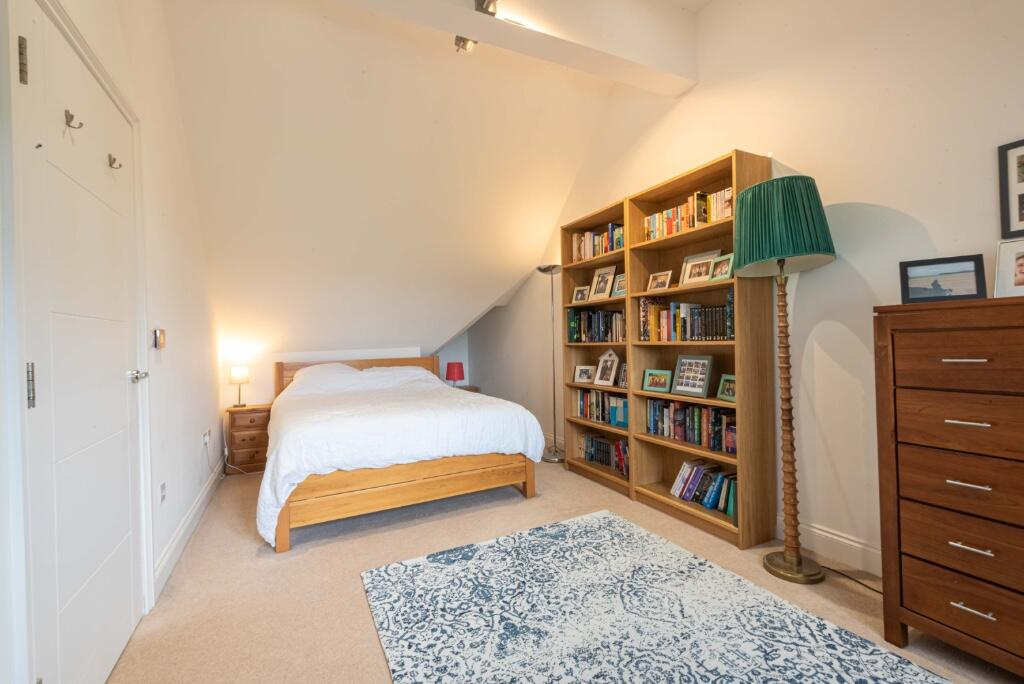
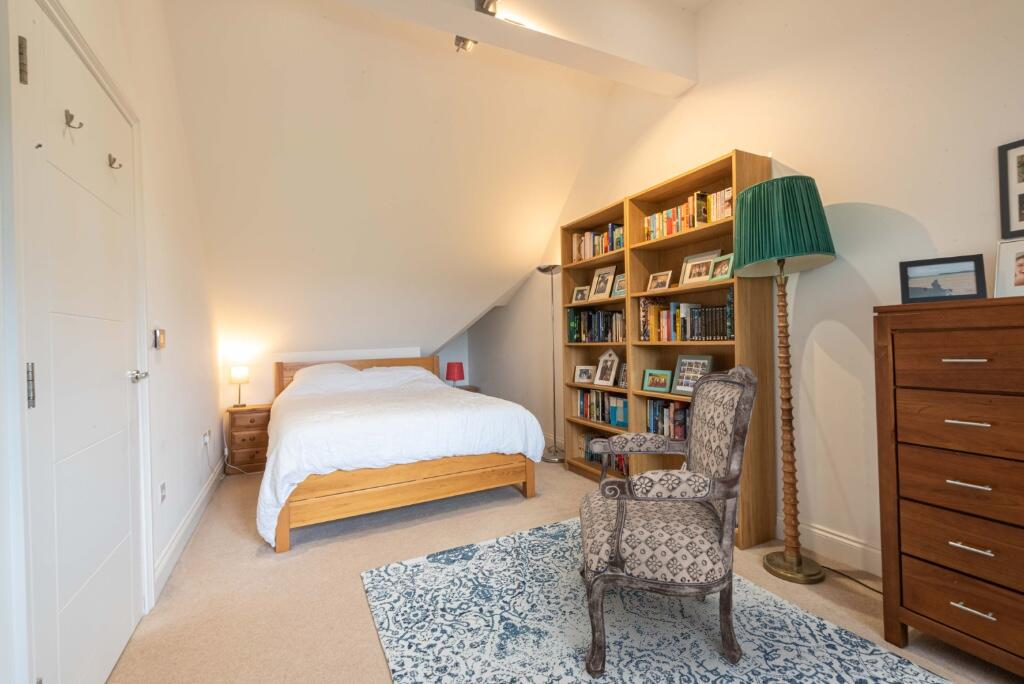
+ armchair (663, 494)
